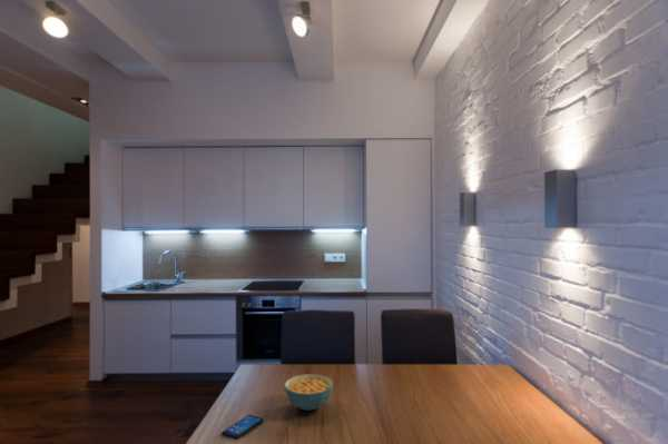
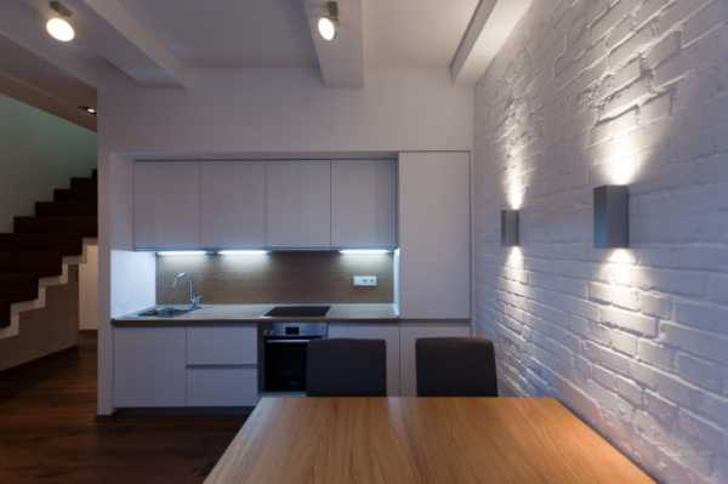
- cereal bowl (308, 395)
- smartphone (243, 426)
